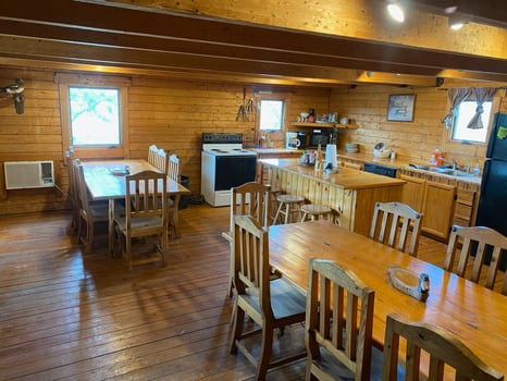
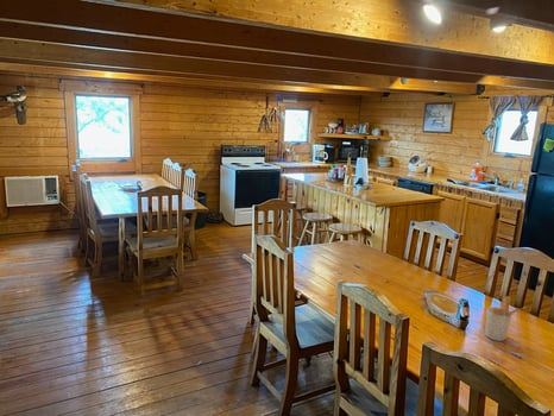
+ utensil holder (504, 320)
